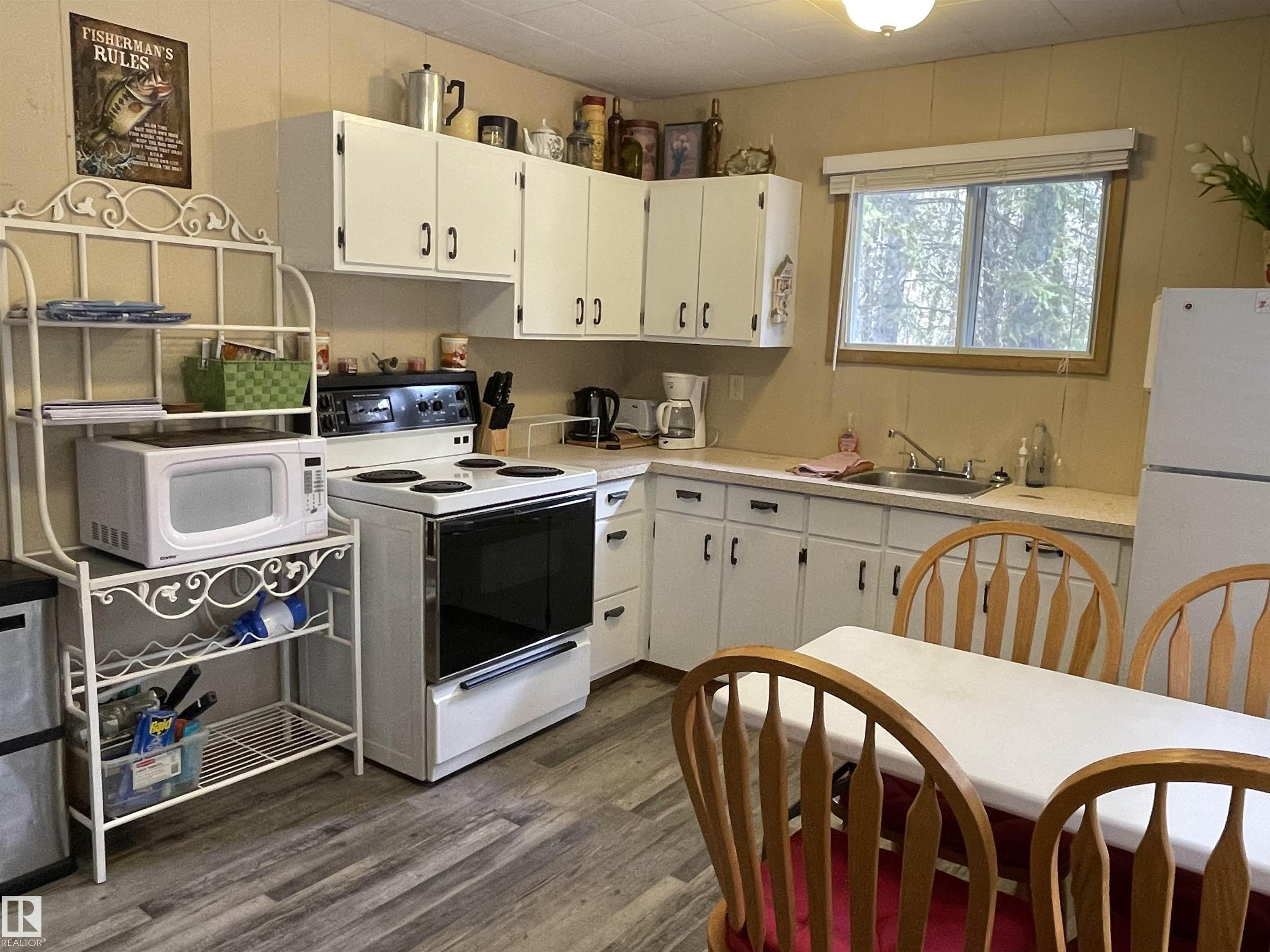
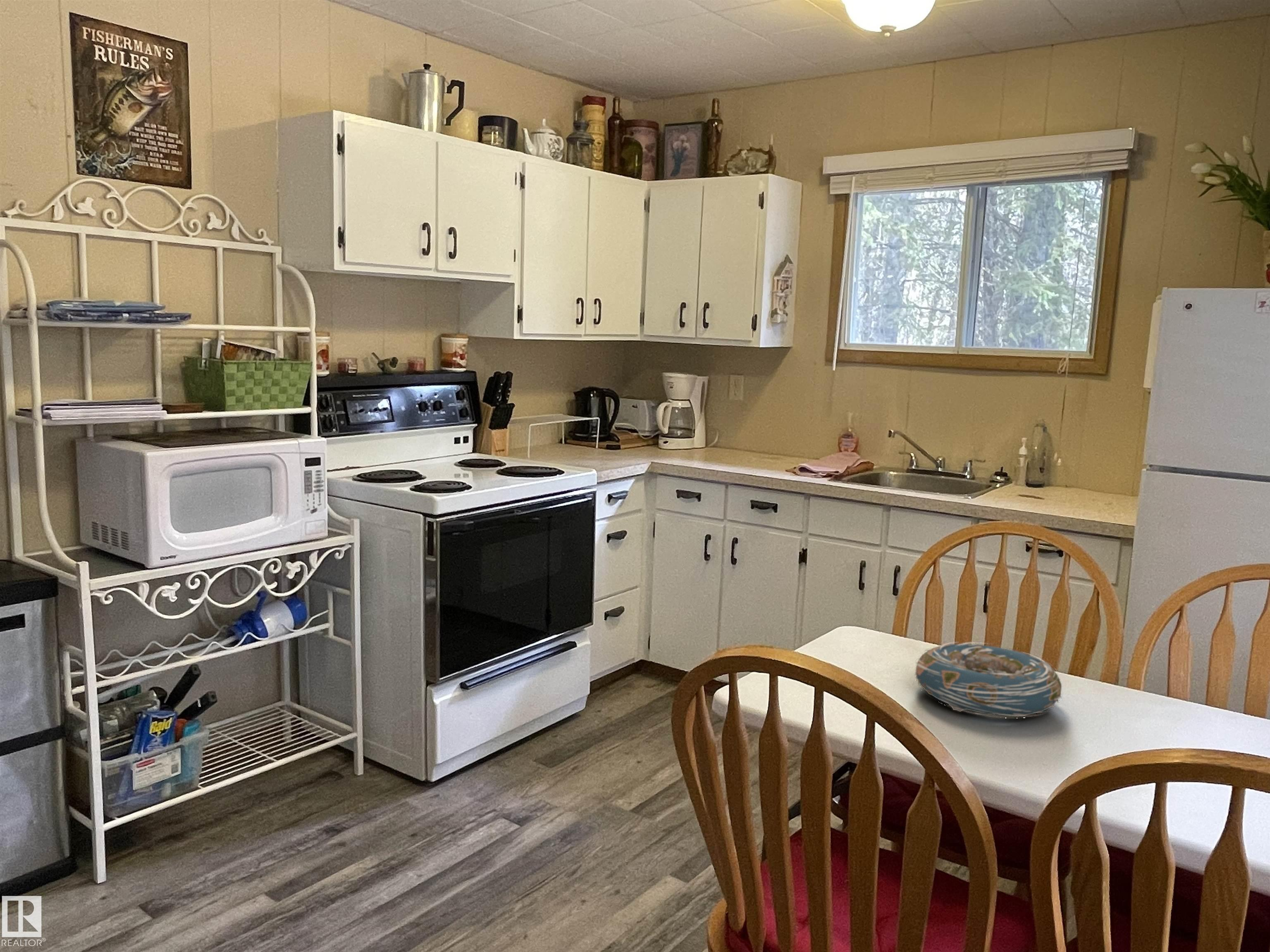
+ decorative bowl (987, 678)
